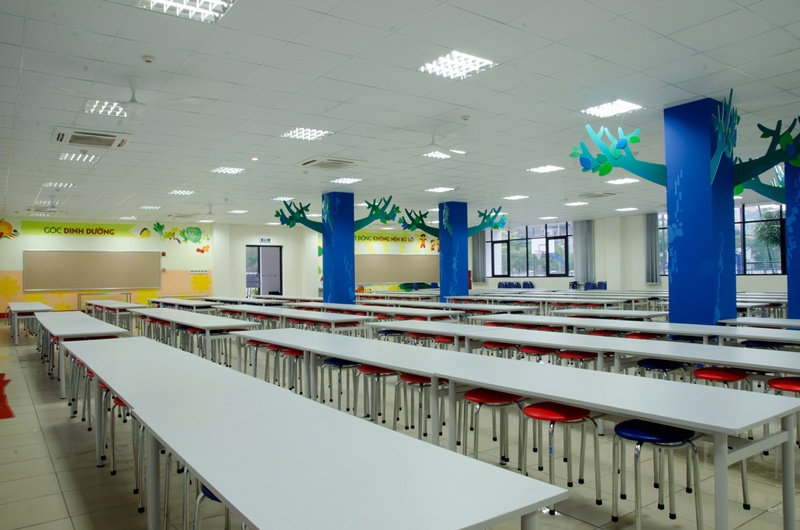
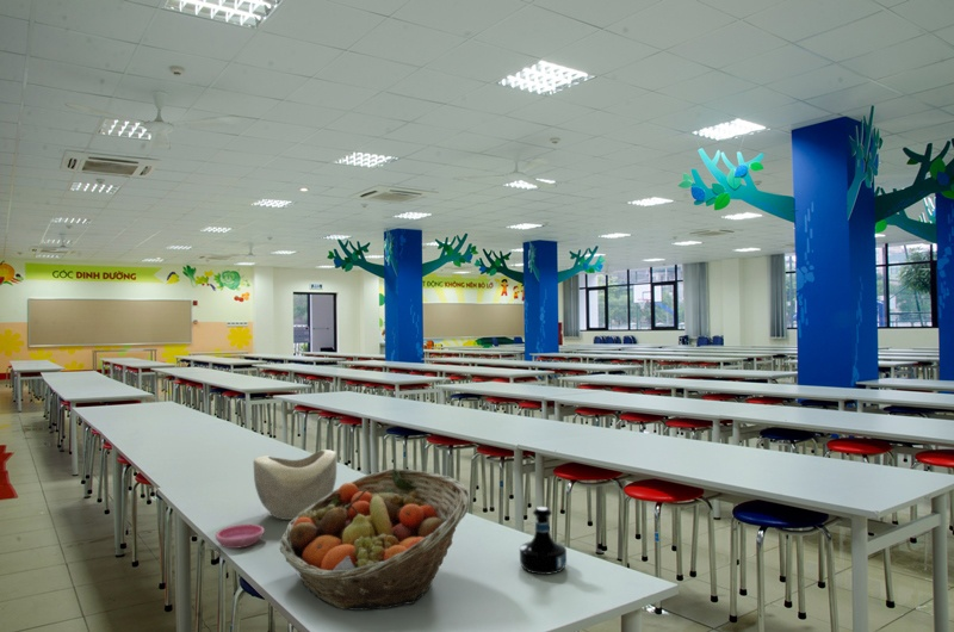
+ tequila bottle (543, 537)
+ fruit basket (376, 532)
+ decorative bowl (296, 483)
+ saucer (240, 537)
